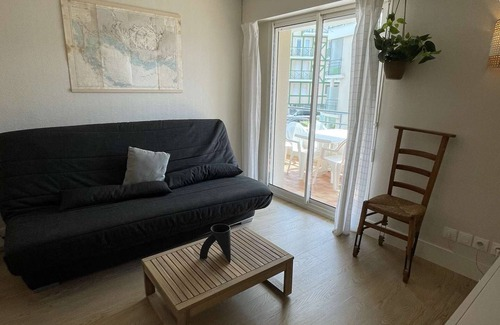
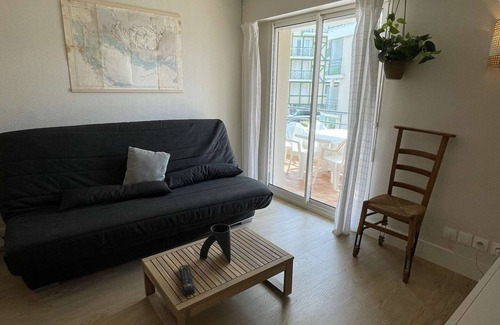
+ remote control (186, 279)
